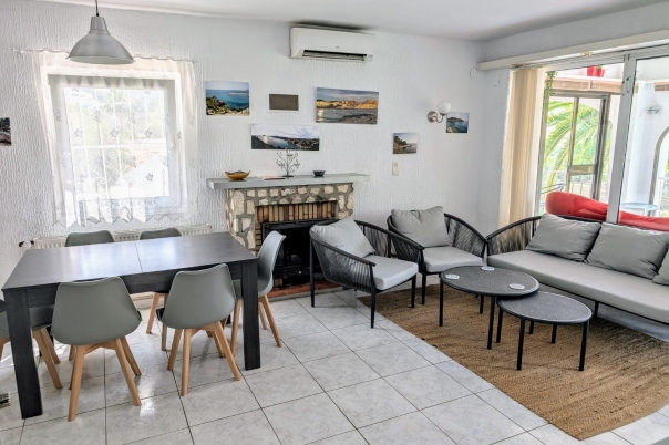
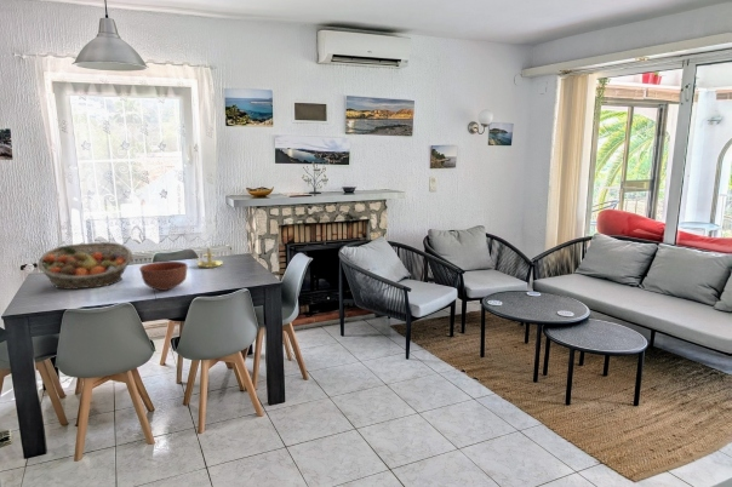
+ bowl (164, 276)
+ candle holder (206, 253)
+ fruit basket (87, 264)
